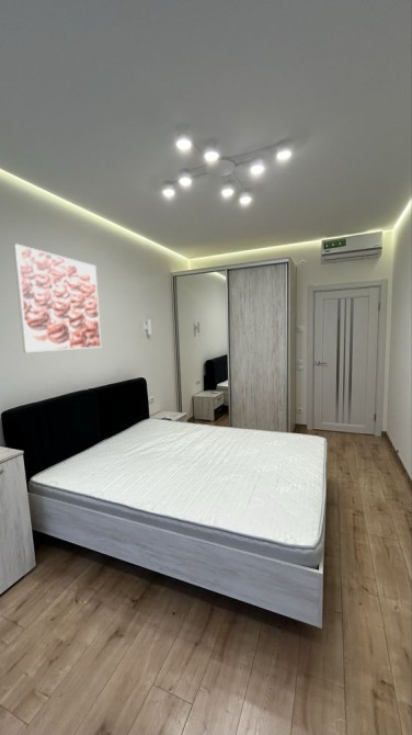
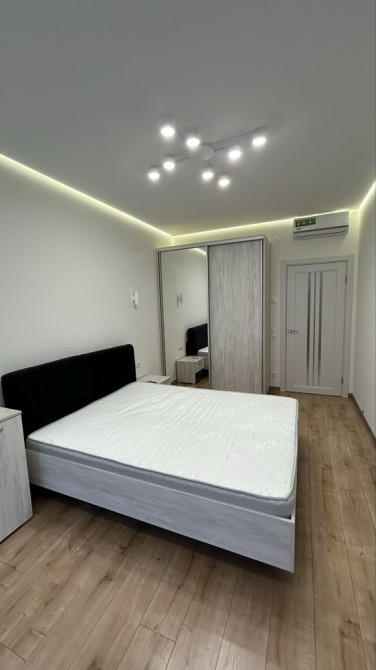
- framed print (64, 303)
